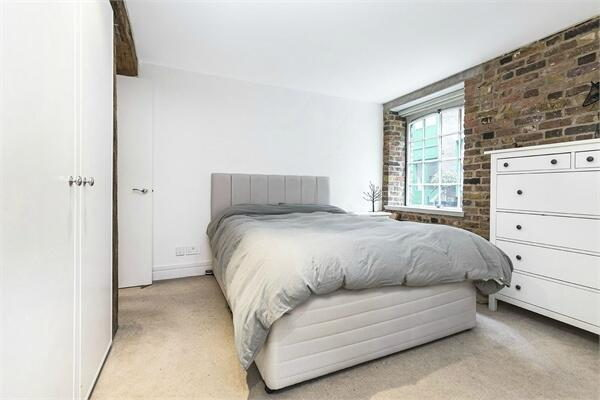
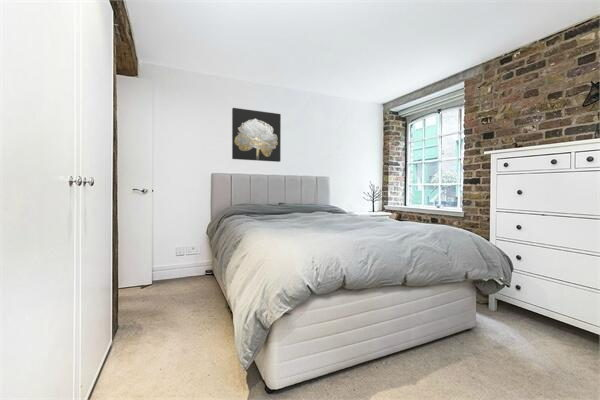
+ wall art (257, 135)
